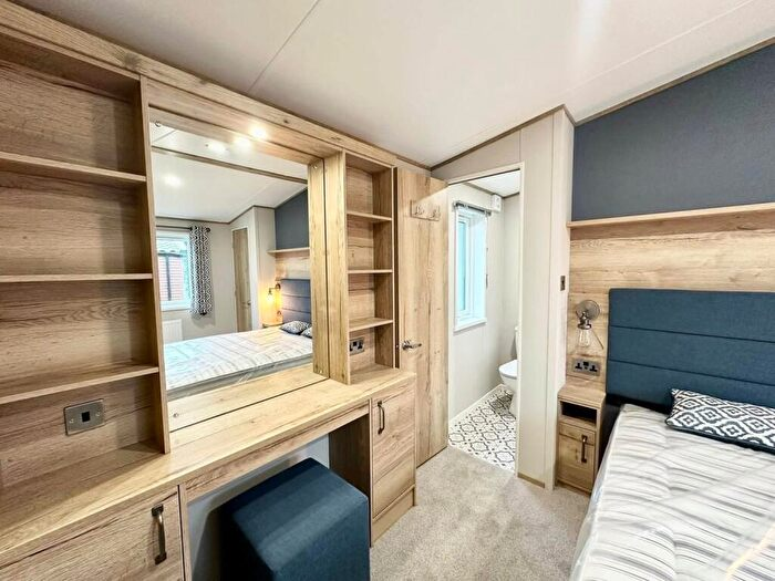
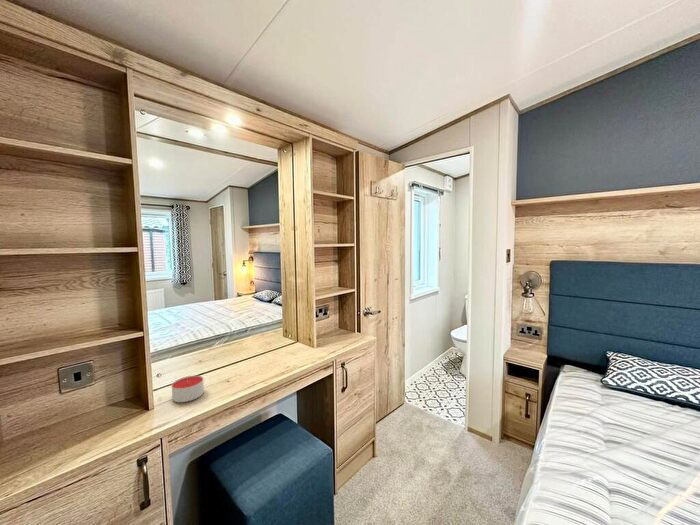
+ candle (188, 387)
